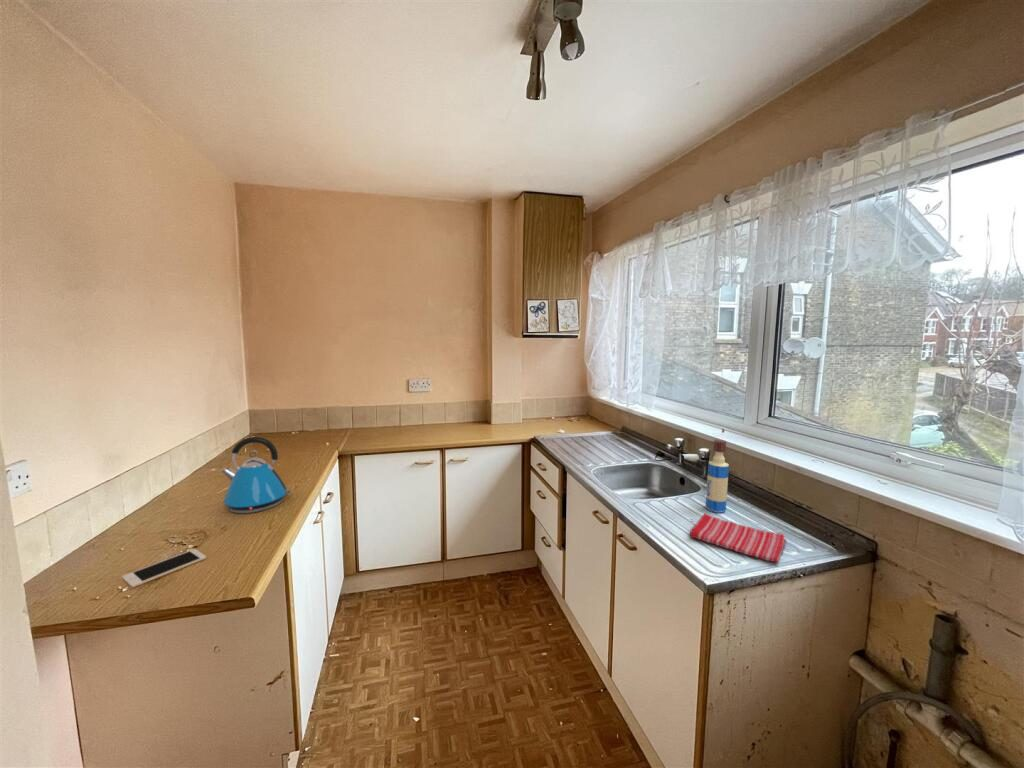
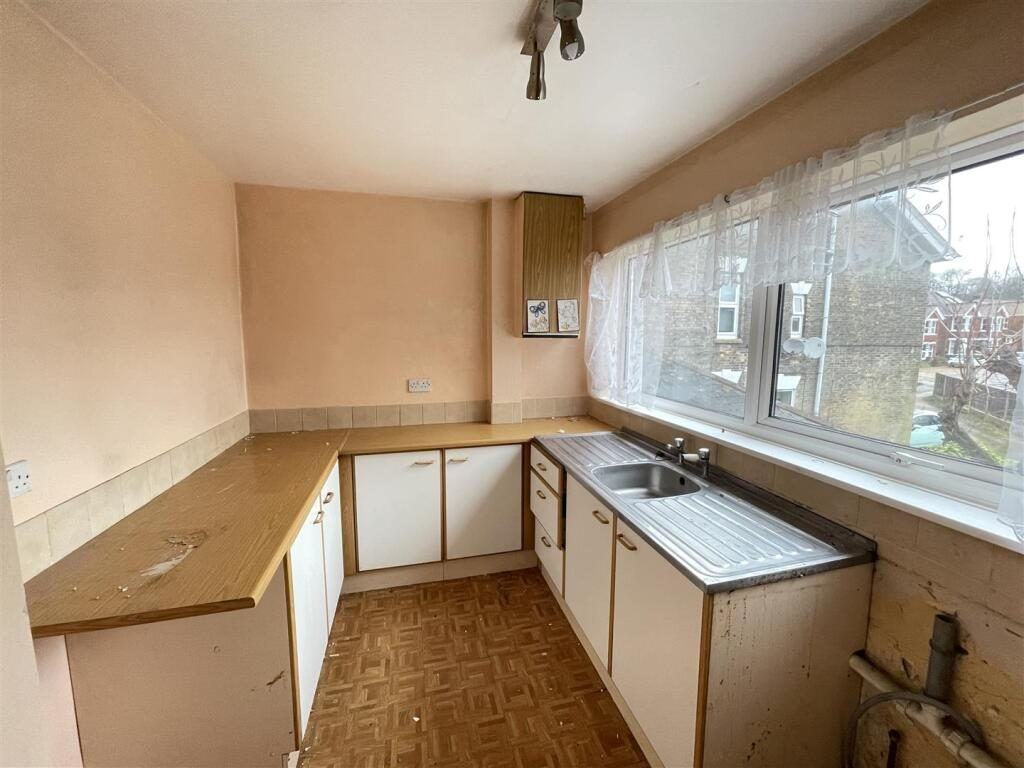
- cell phone (166, 566)
- dish towel (736, 535)
- kettle (256, 470)
- tequila bottle (717, 475)
